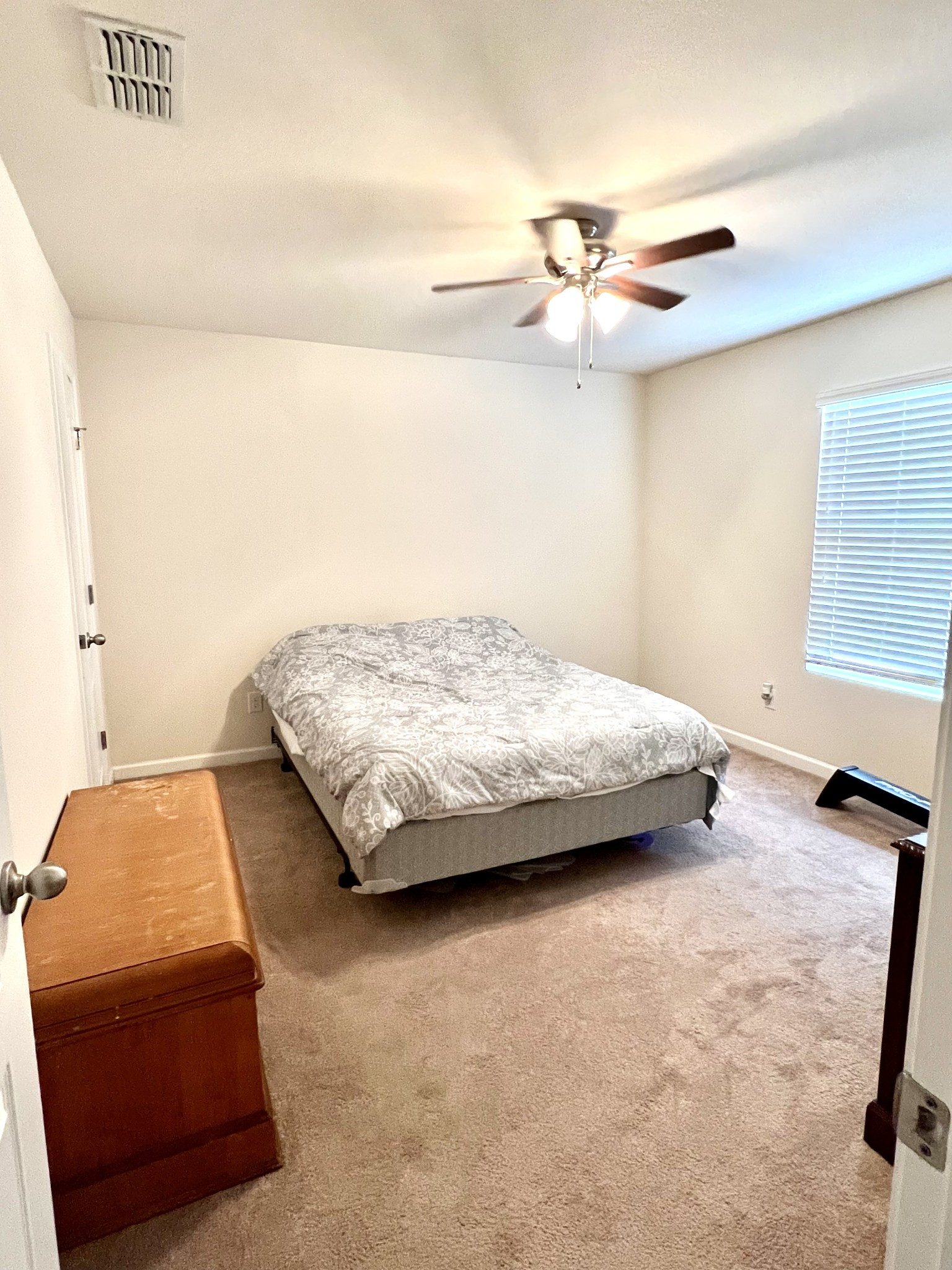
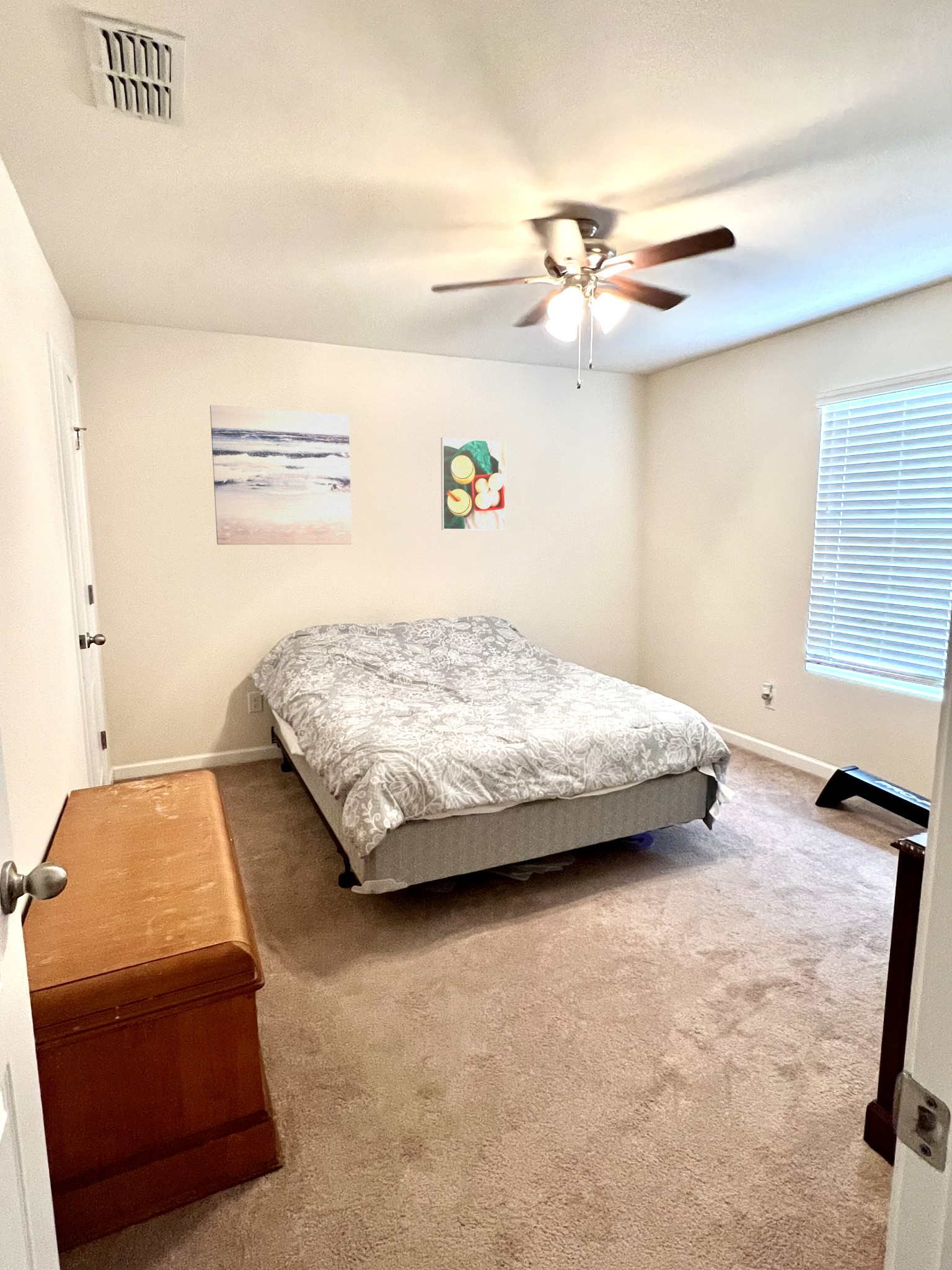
+ wall art (284, 478)
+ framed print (474, 485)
